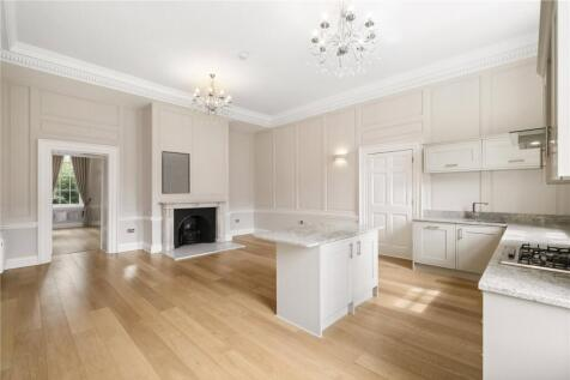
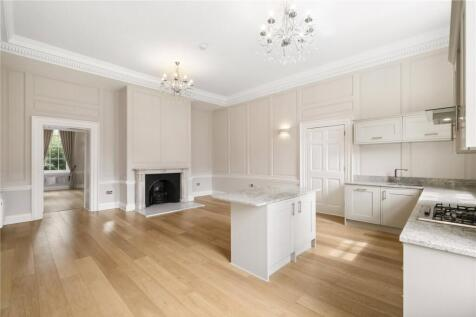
- home mirror (176, 173)
